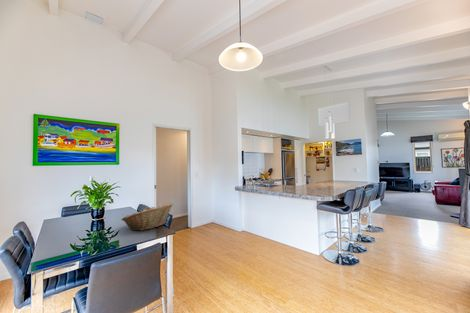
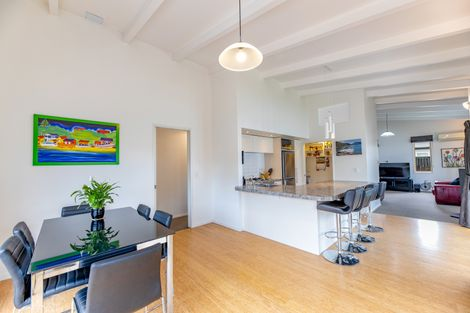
- fruit basket (149, 215)
